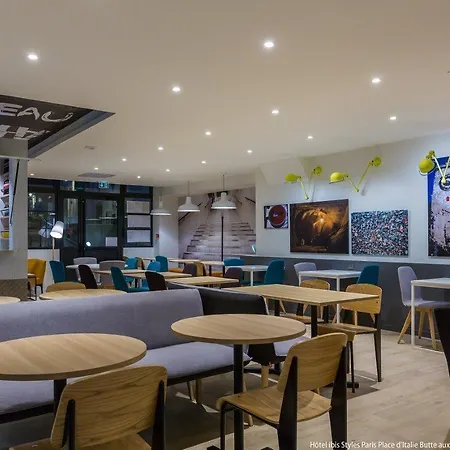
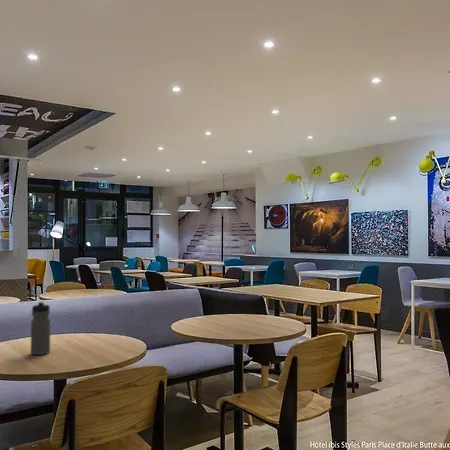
+ water bottle (40, 327)
